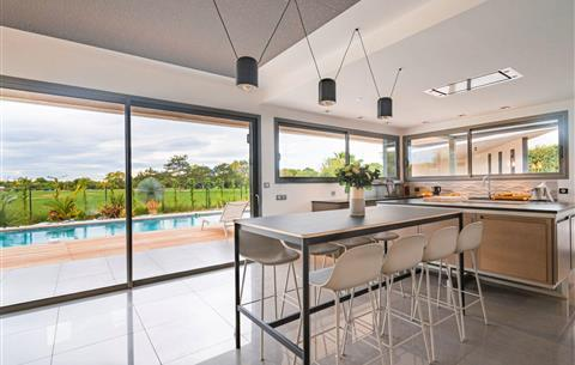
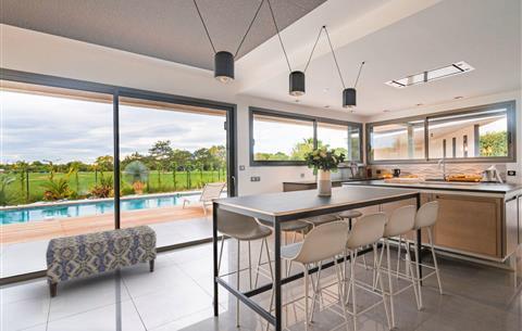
+ bench (105, 255)
